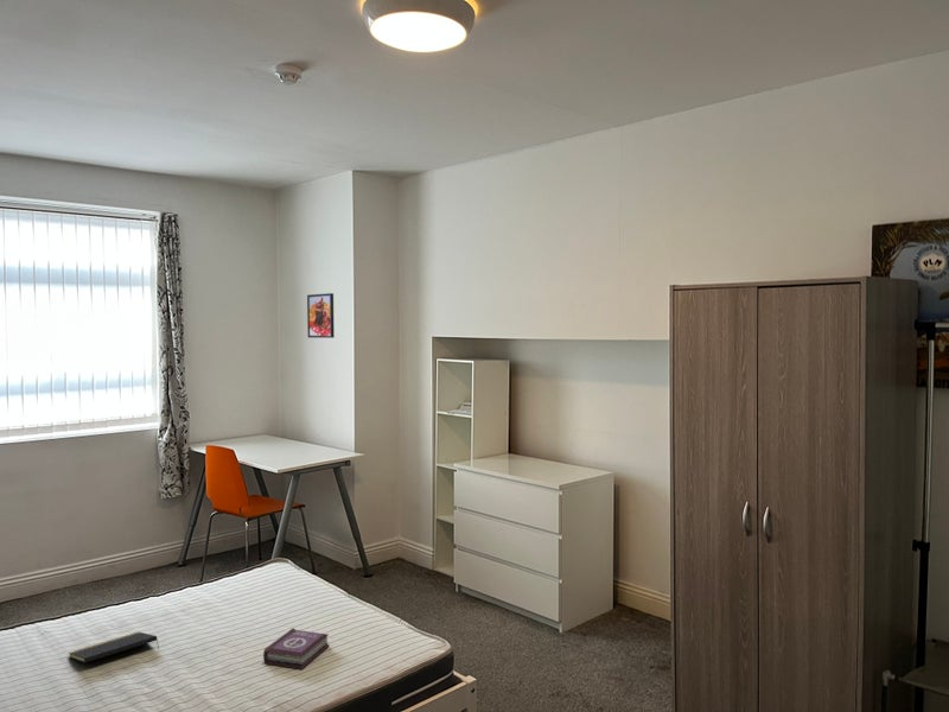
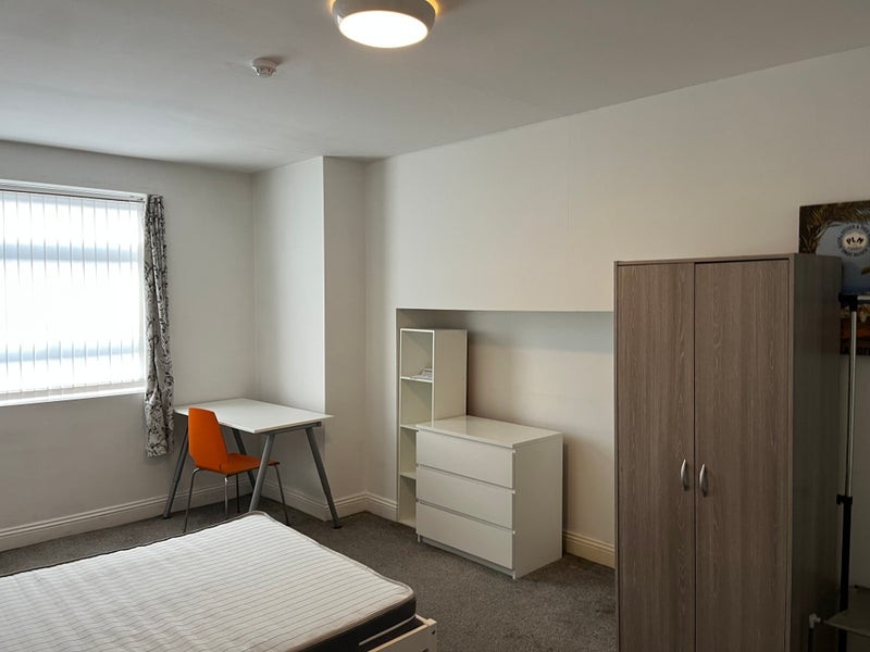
- book (297, 647)
- notepad (113, 646)
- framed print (320, 316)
